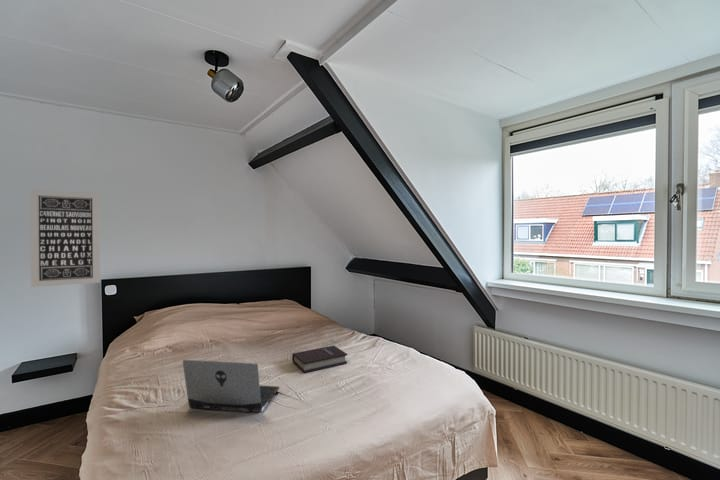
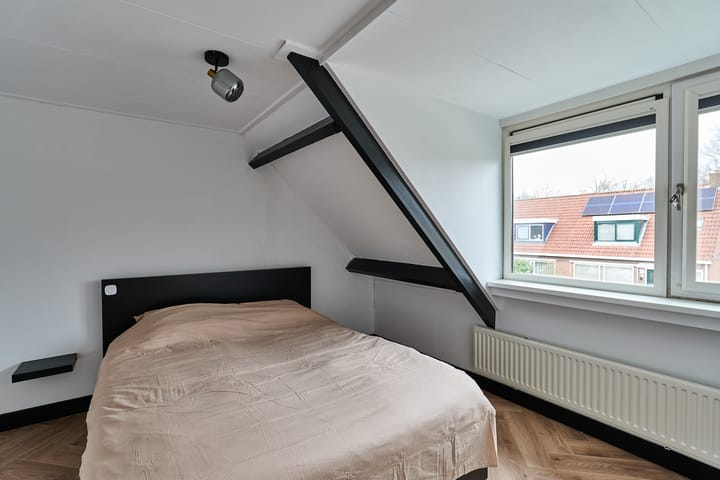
- book (319, 357)
- laptop computer (234, 376)
- wall art (66, 238)
